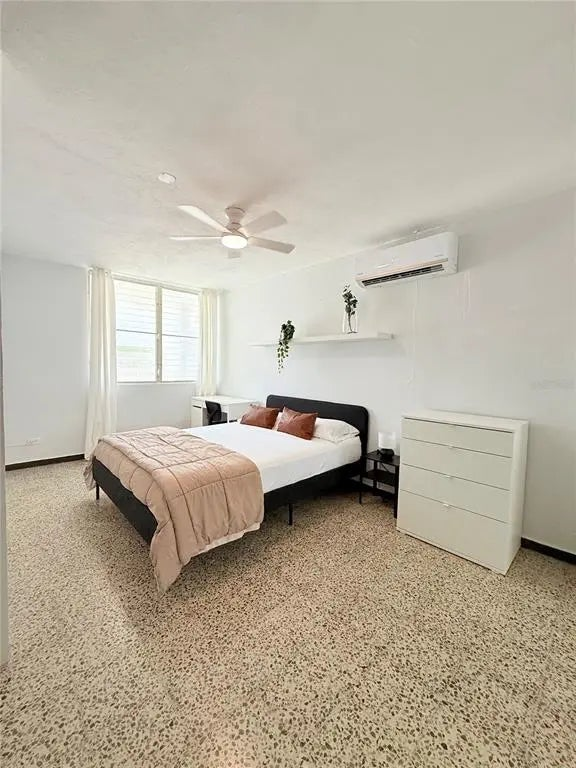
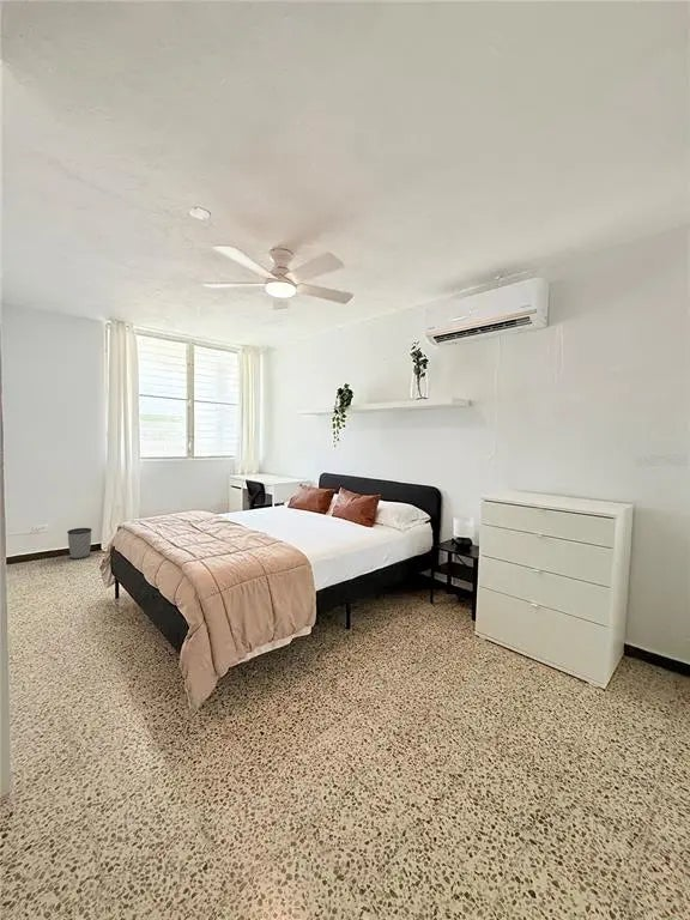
+ wastebasket (79, 543)
